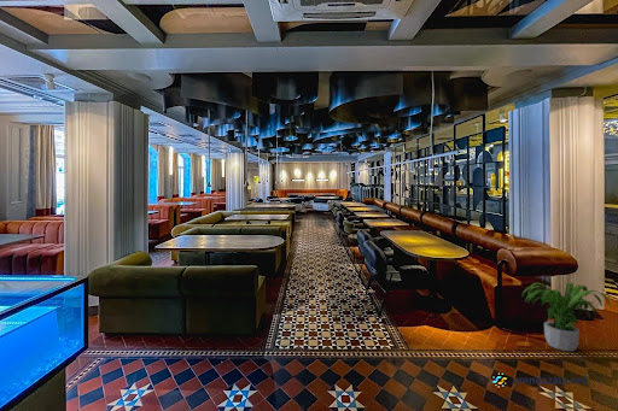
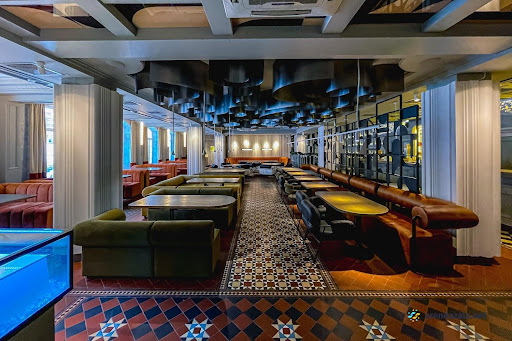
- potted plant (564, 316)
